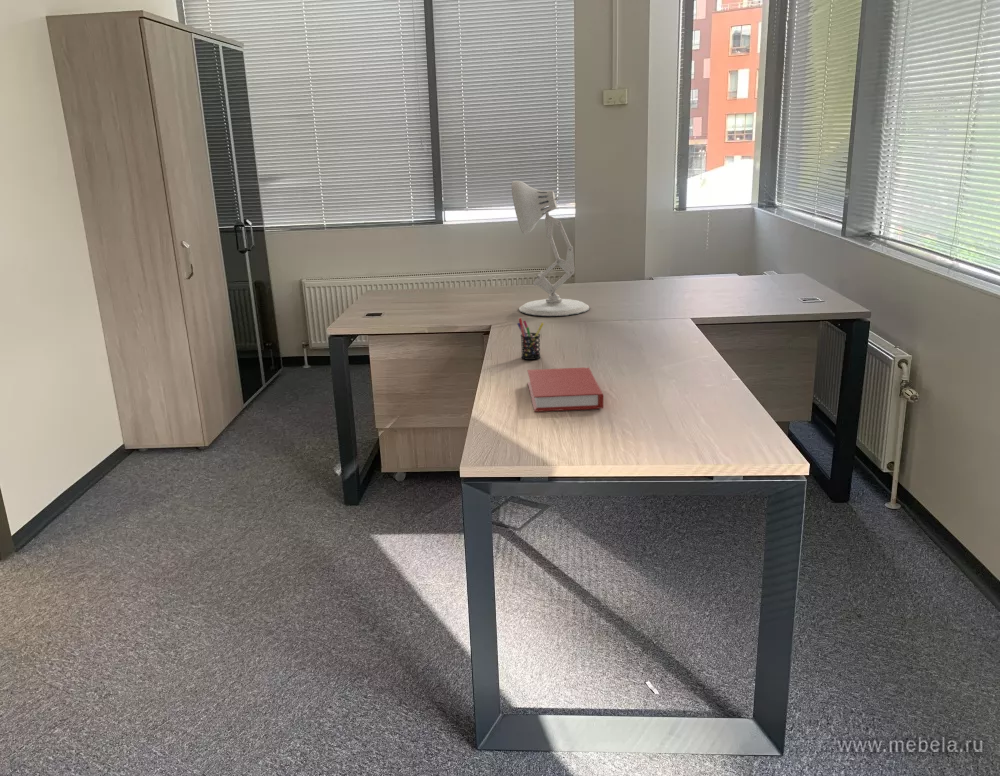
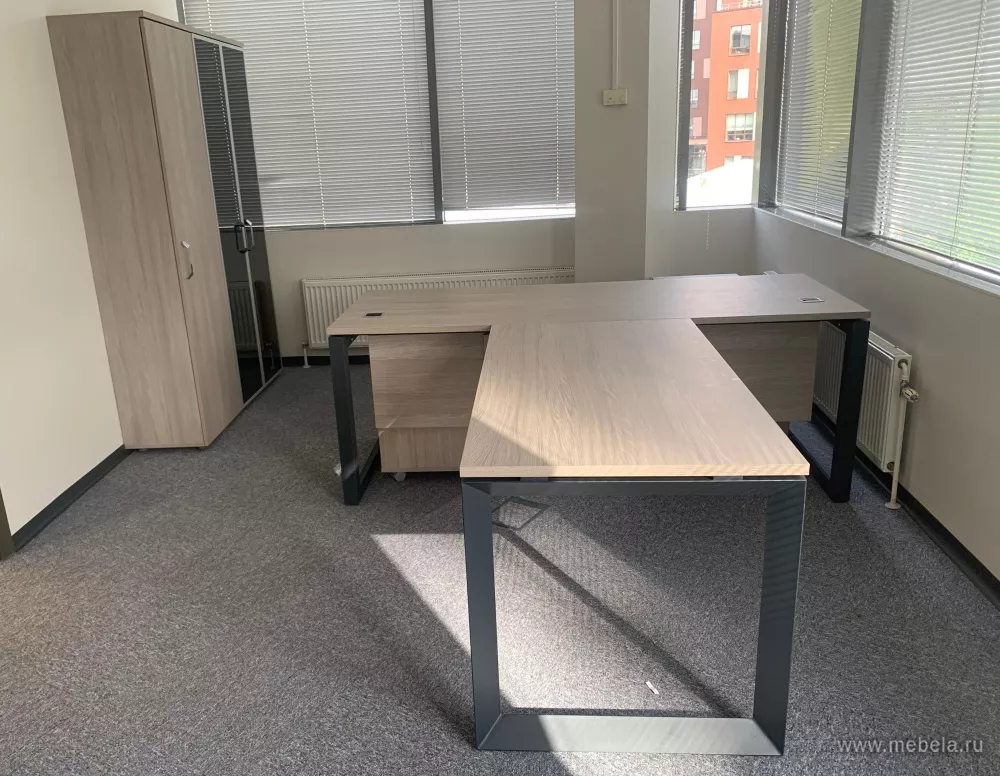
- book (563, 388)
- desk lamp (551, 245)
- pen holder (529, 338)
